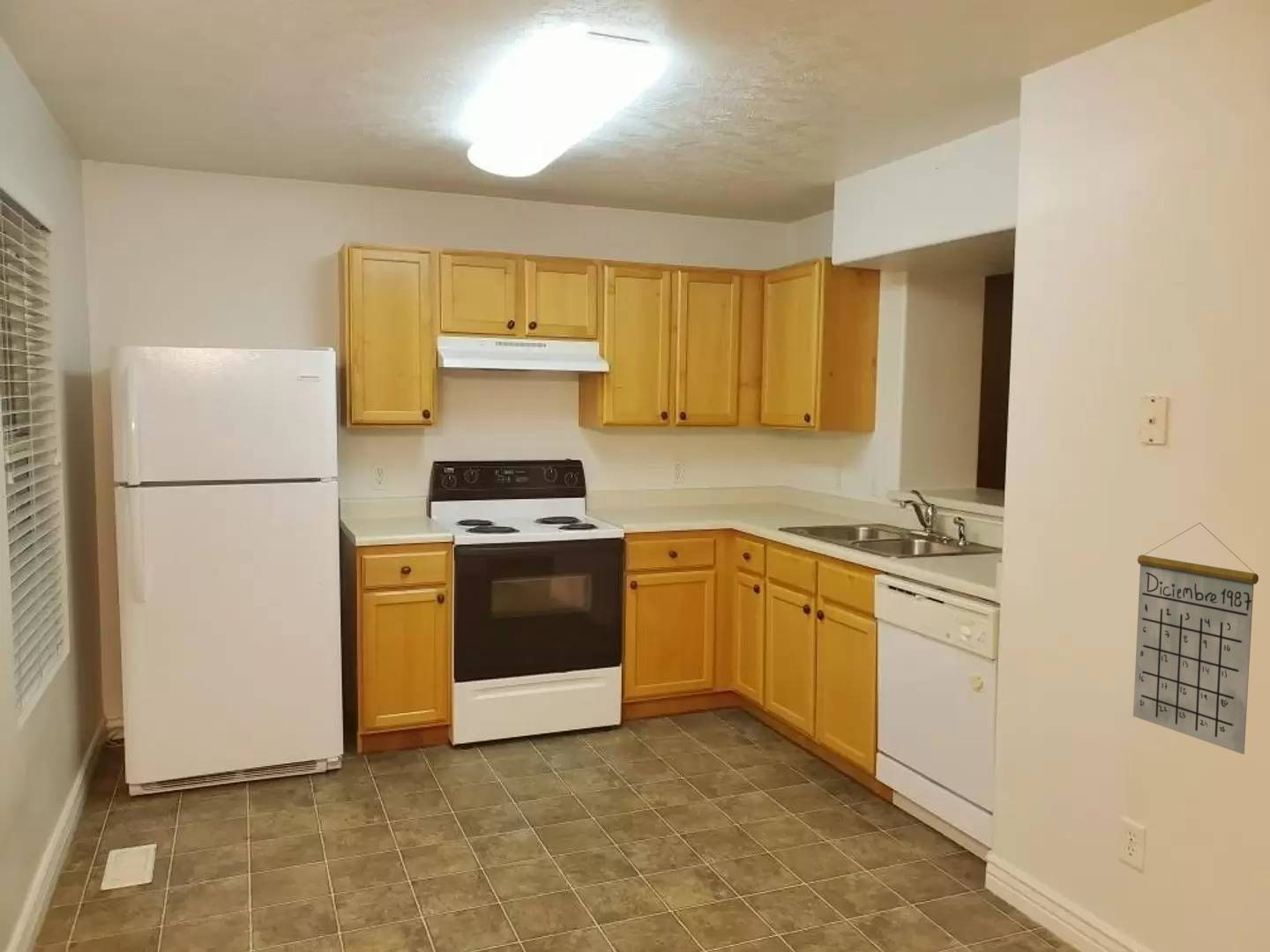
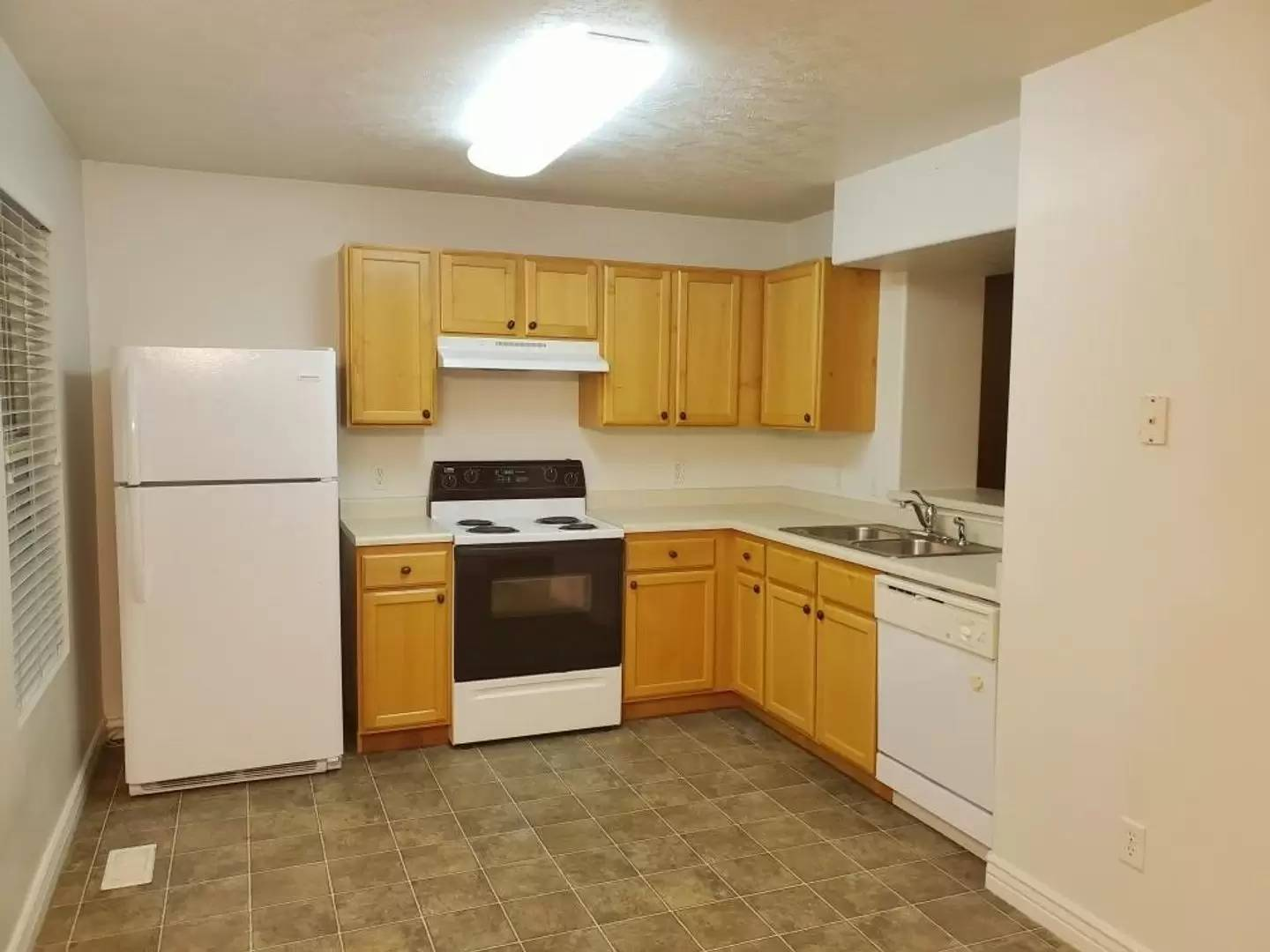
- calendar (1192, 628)
